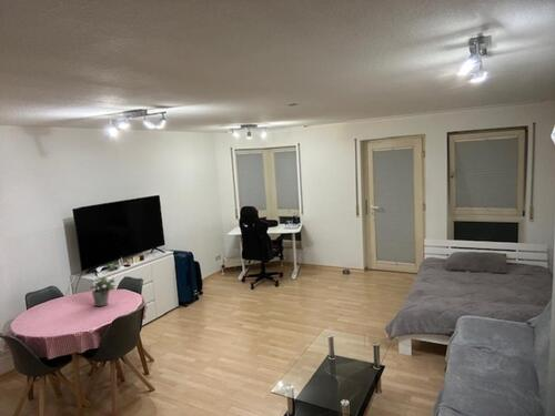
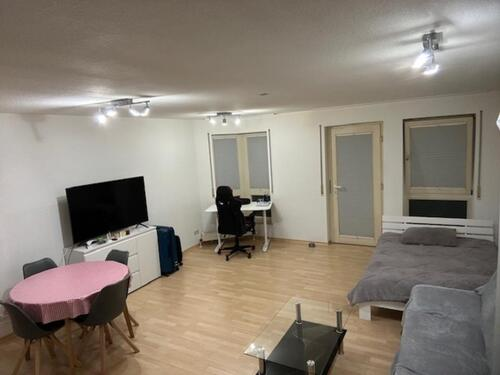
- potted plant (104, 290)
